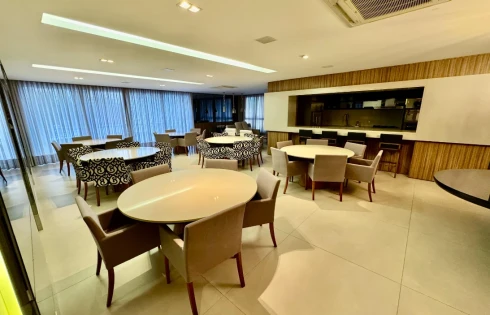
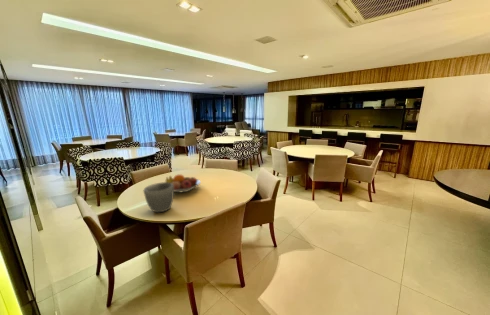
+ fruit bowl (182, 182)
+ bowl (160, 197)
